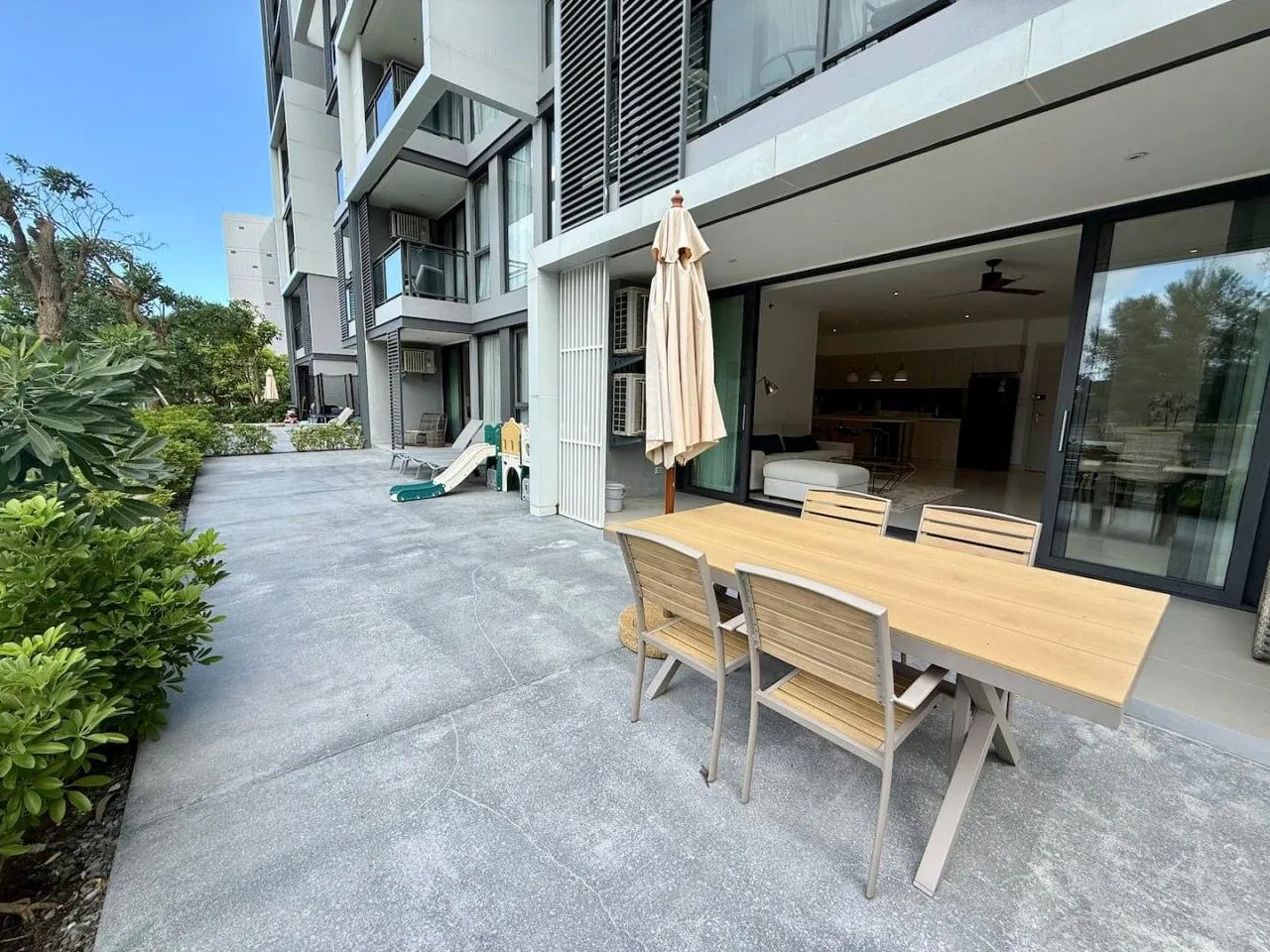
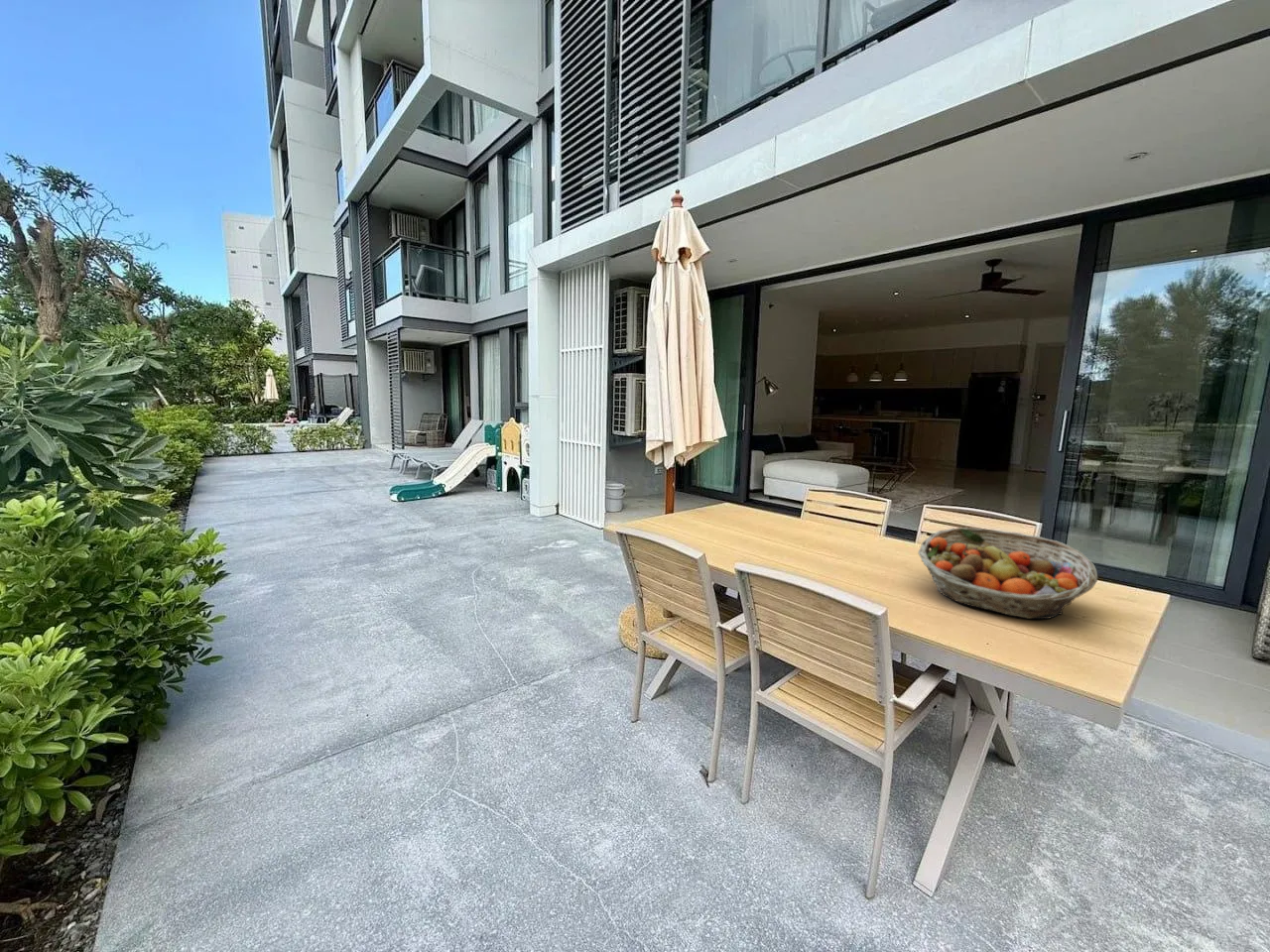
+ fruit basket (999, 569)
